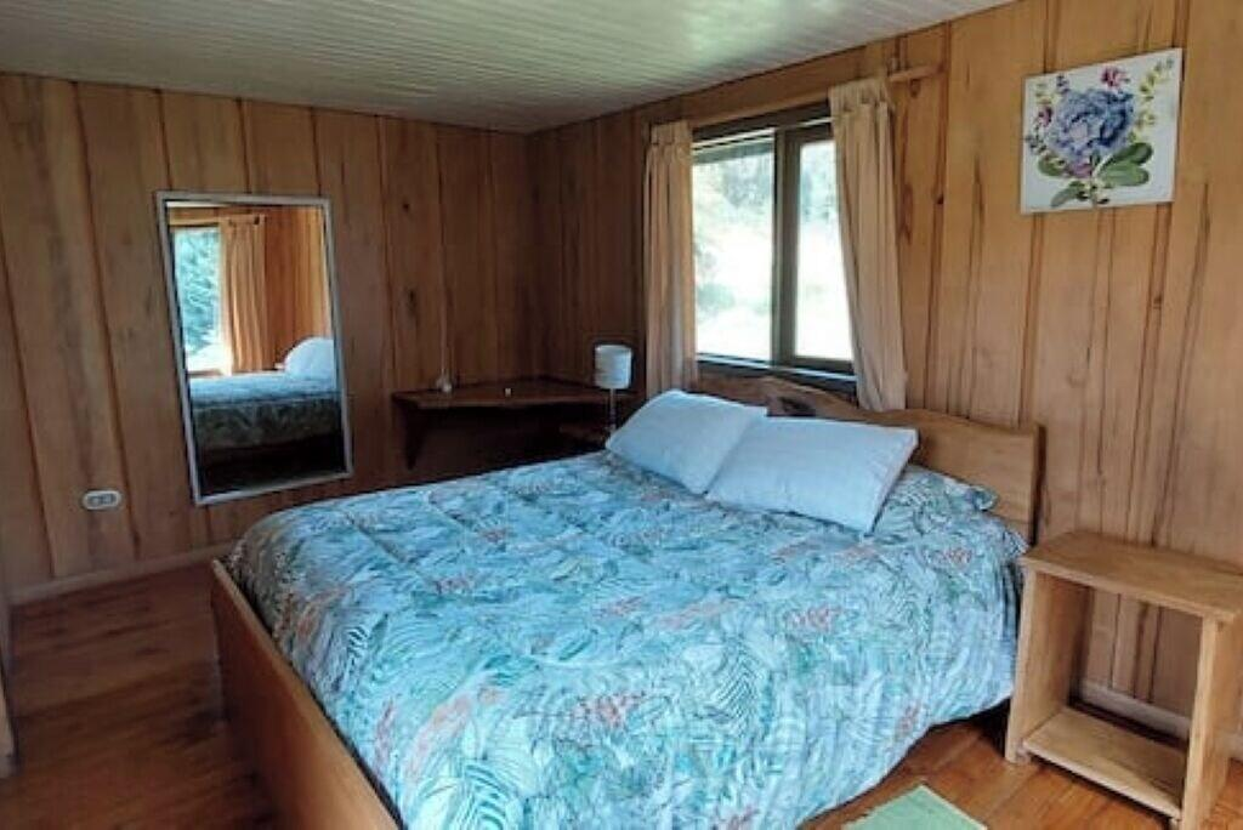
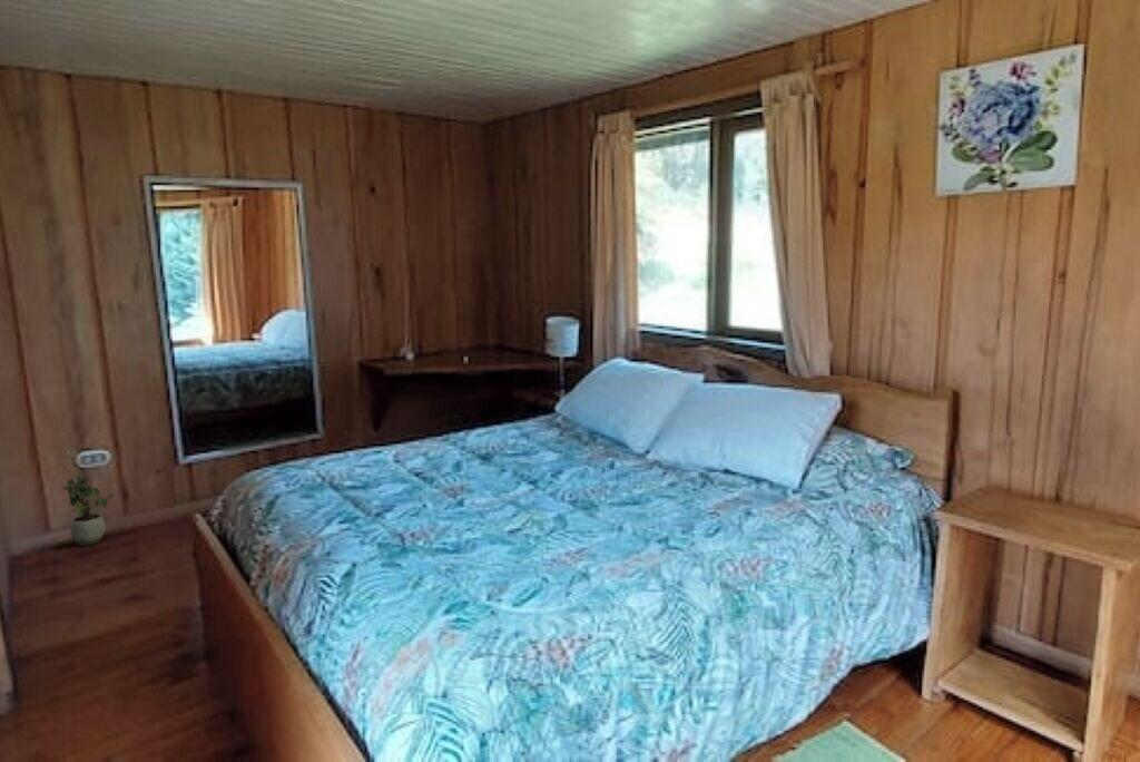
+ potted plant (90, 508)
